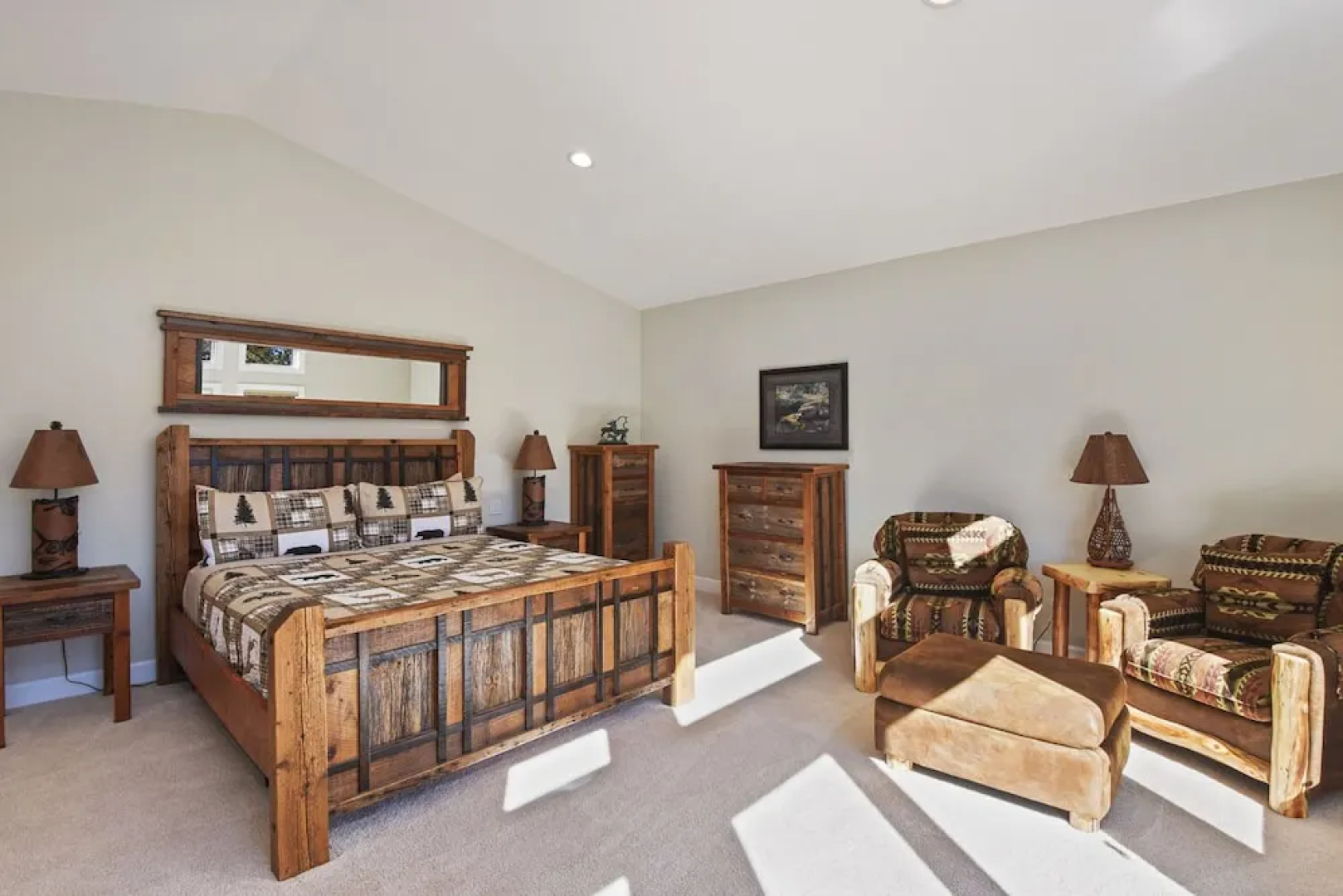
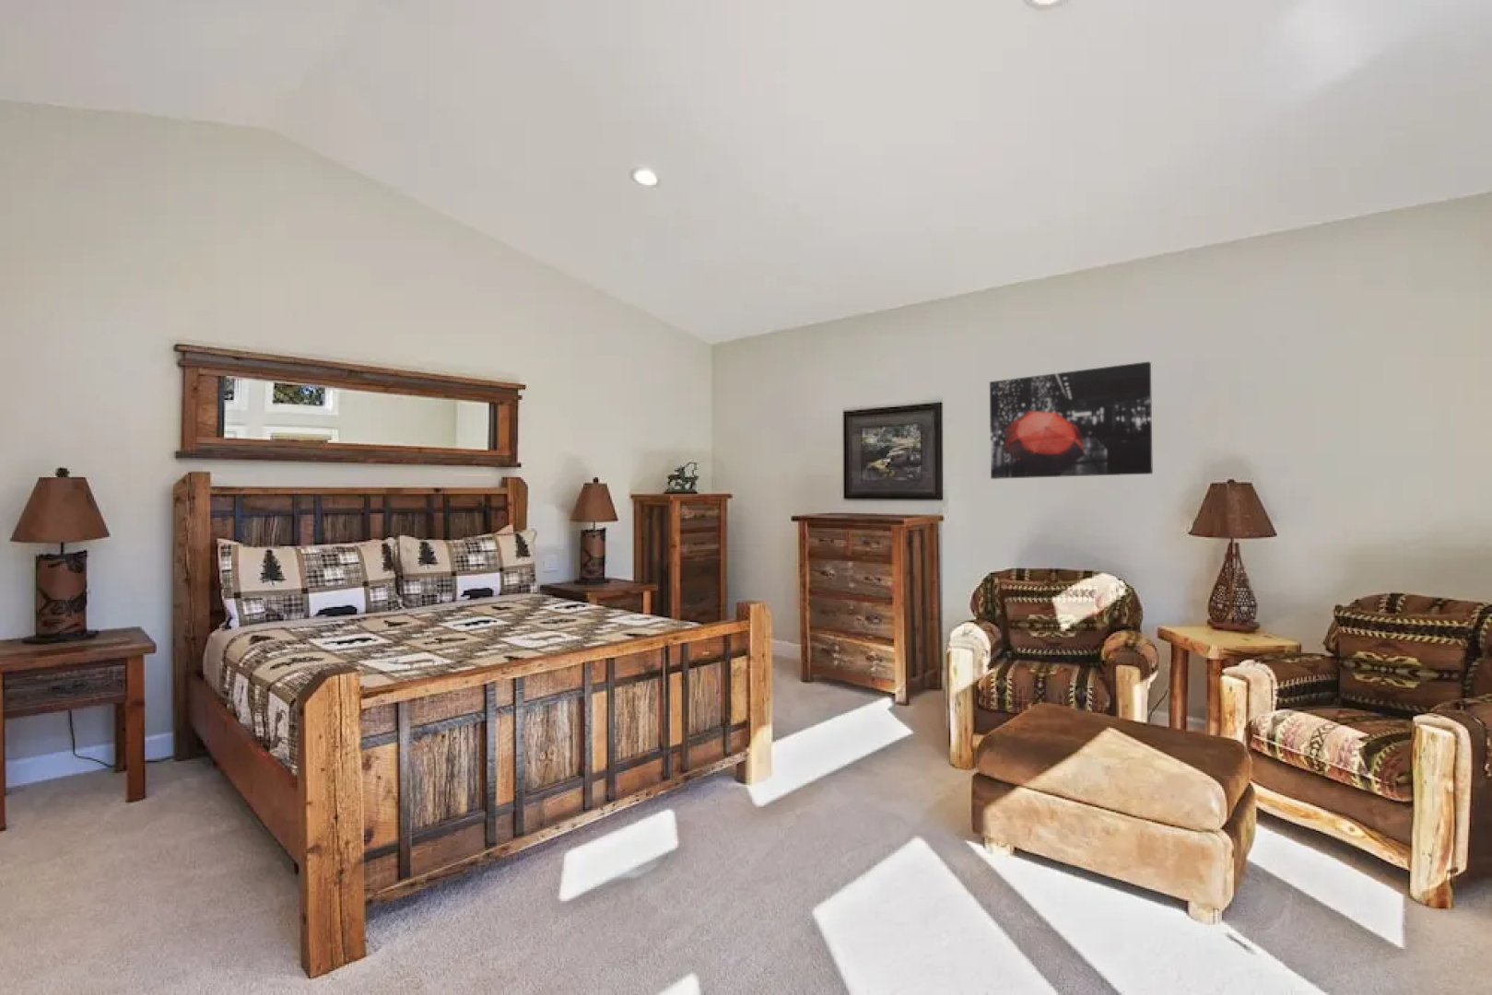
+ wall art (1064, 424)
